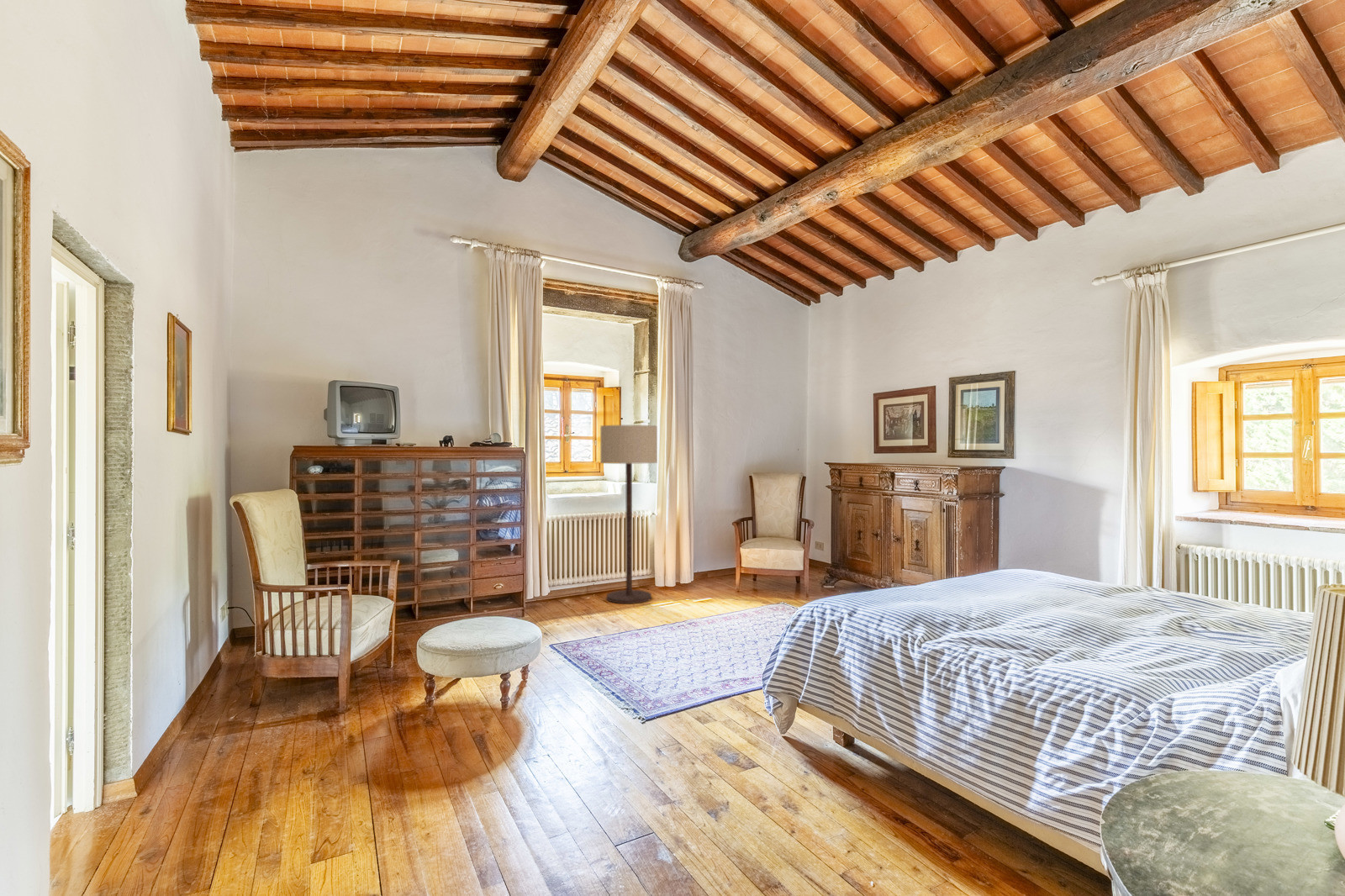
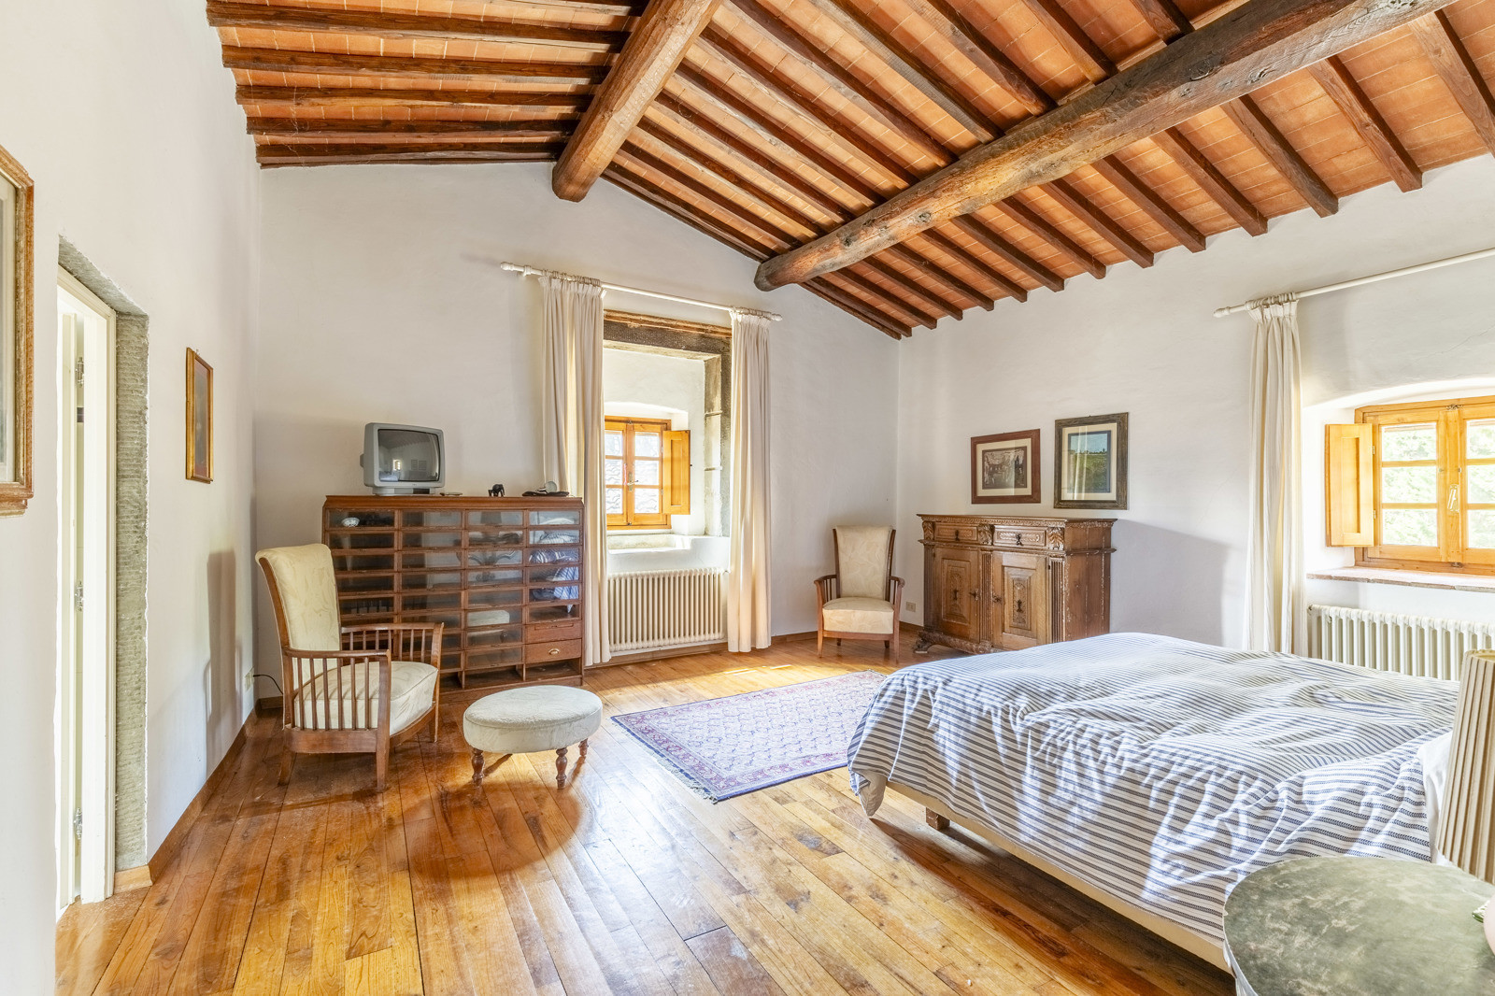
- floor lamp (629, 512)
